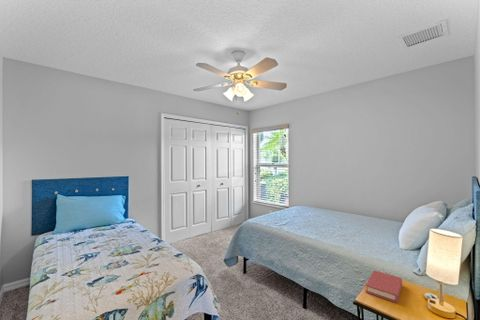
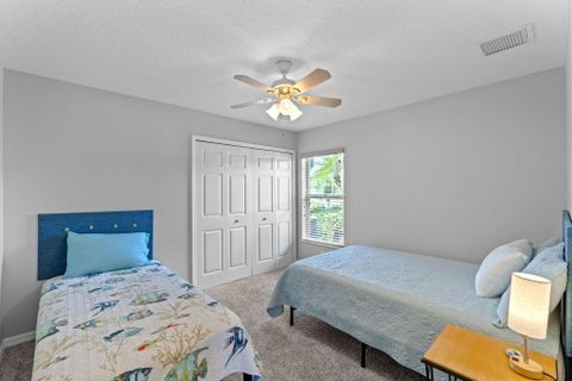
- book (384, 285)
